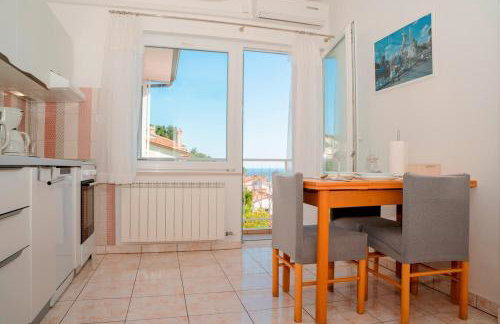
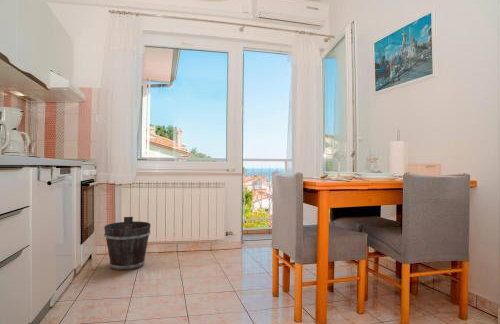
+ bucket (127, 243)
